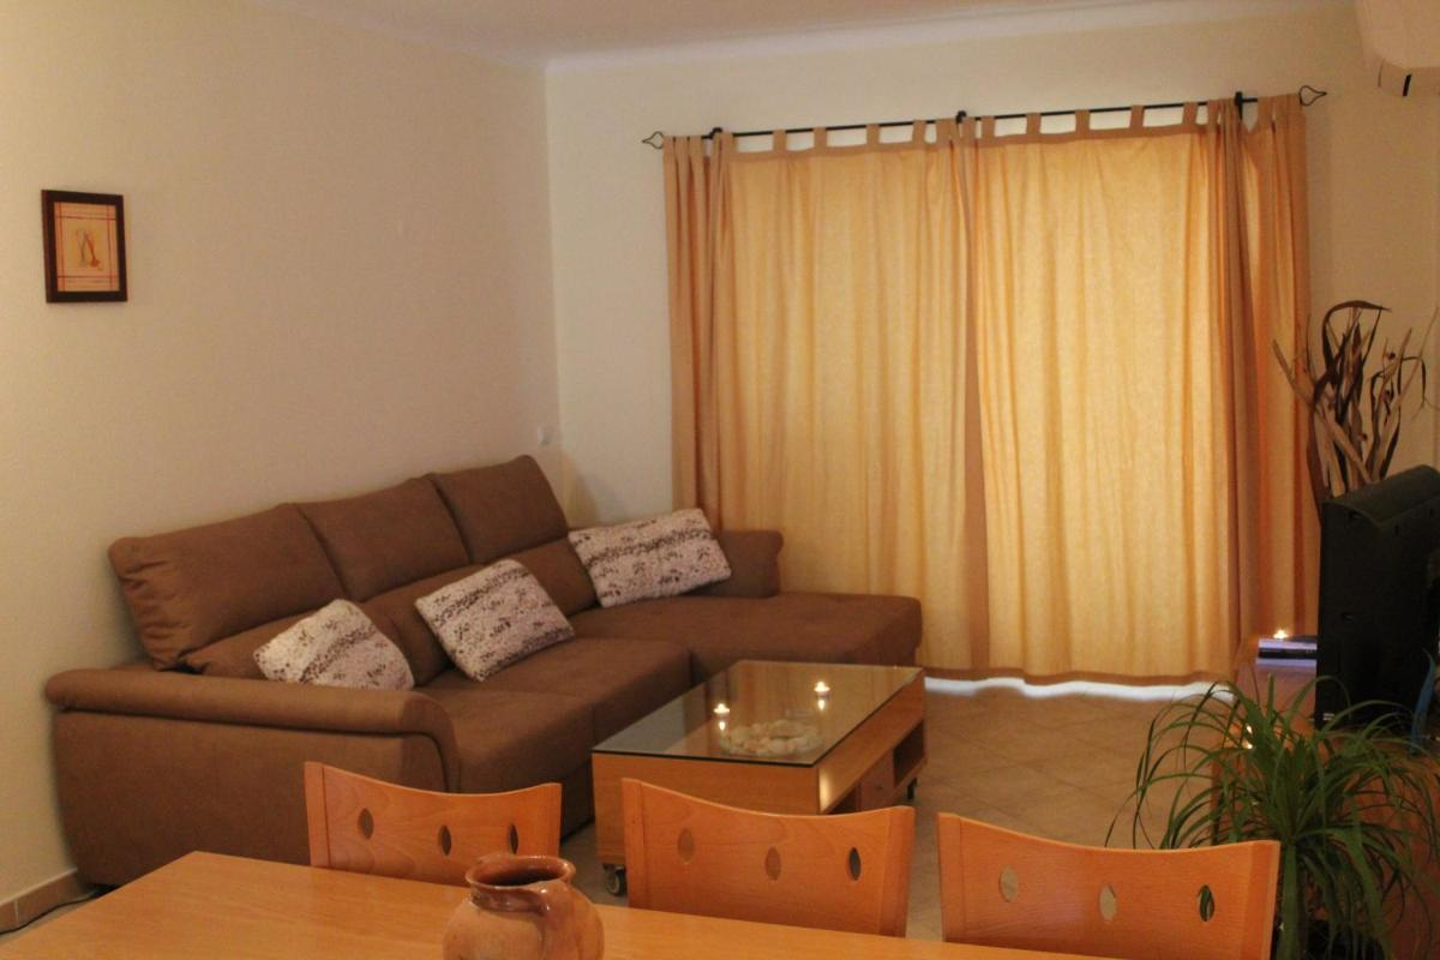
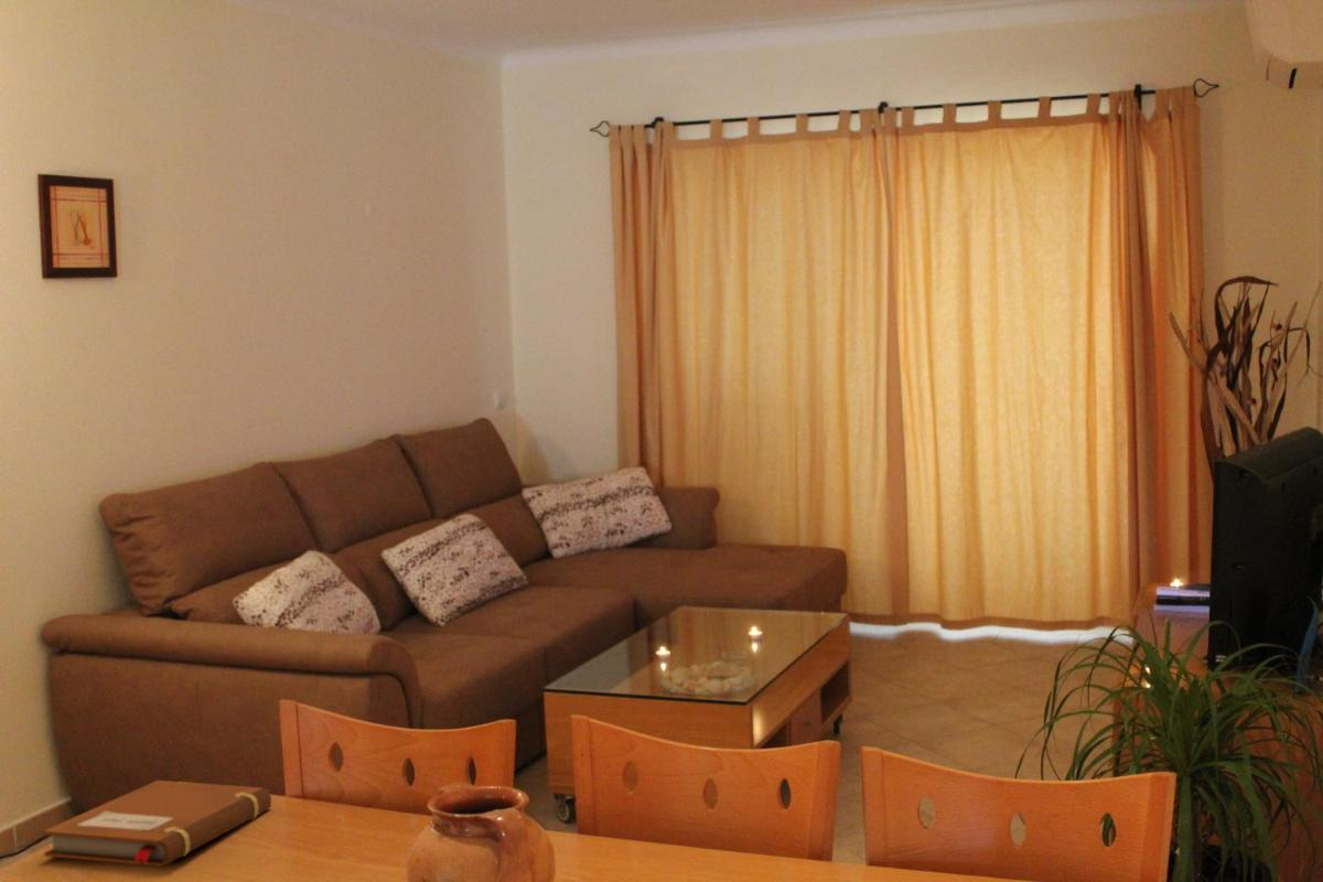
+ notebook (159, 821)
